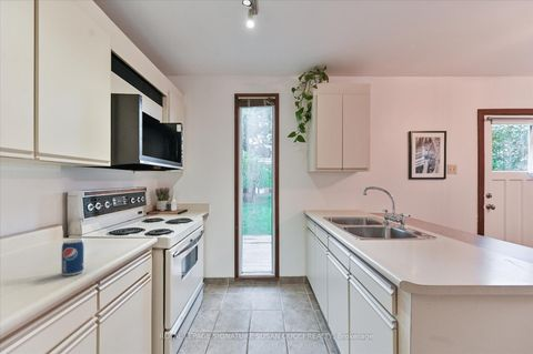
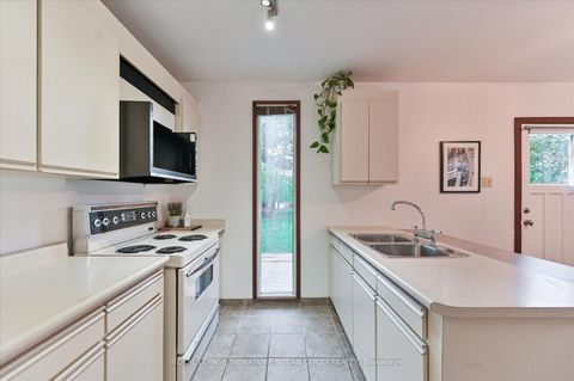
- beverage can (72, 256)
